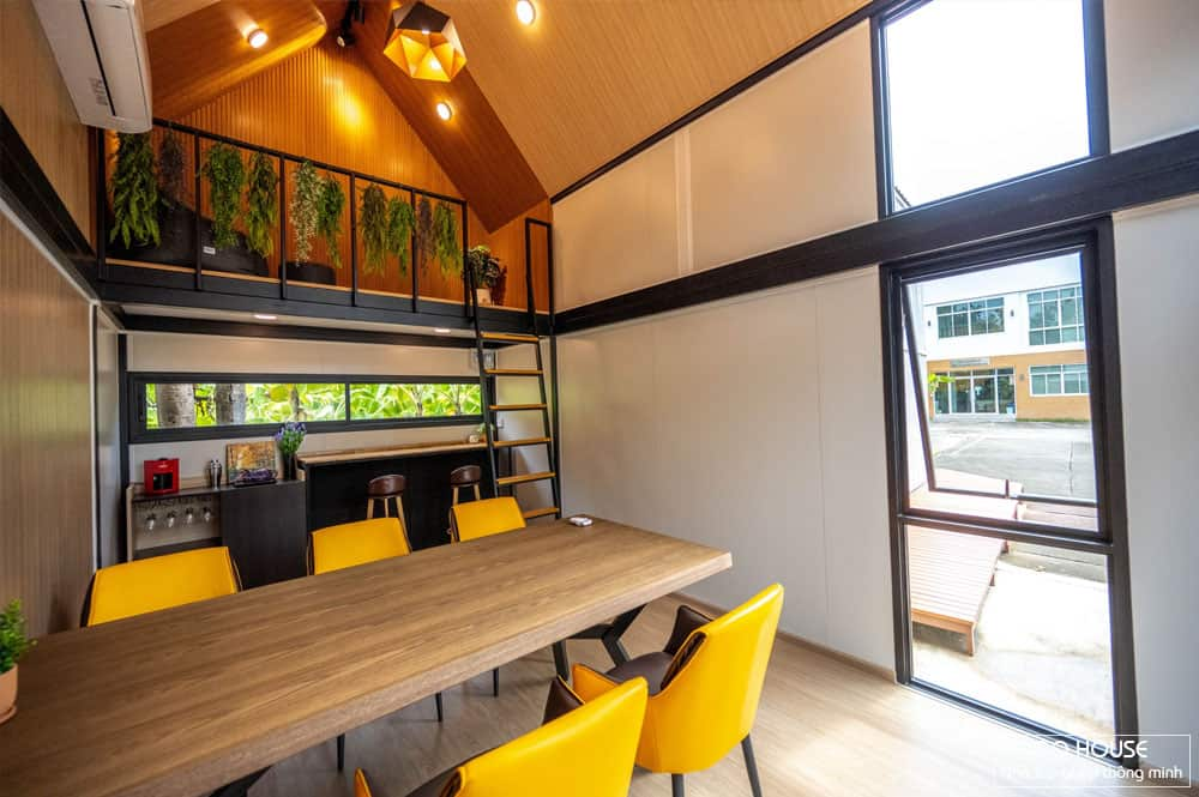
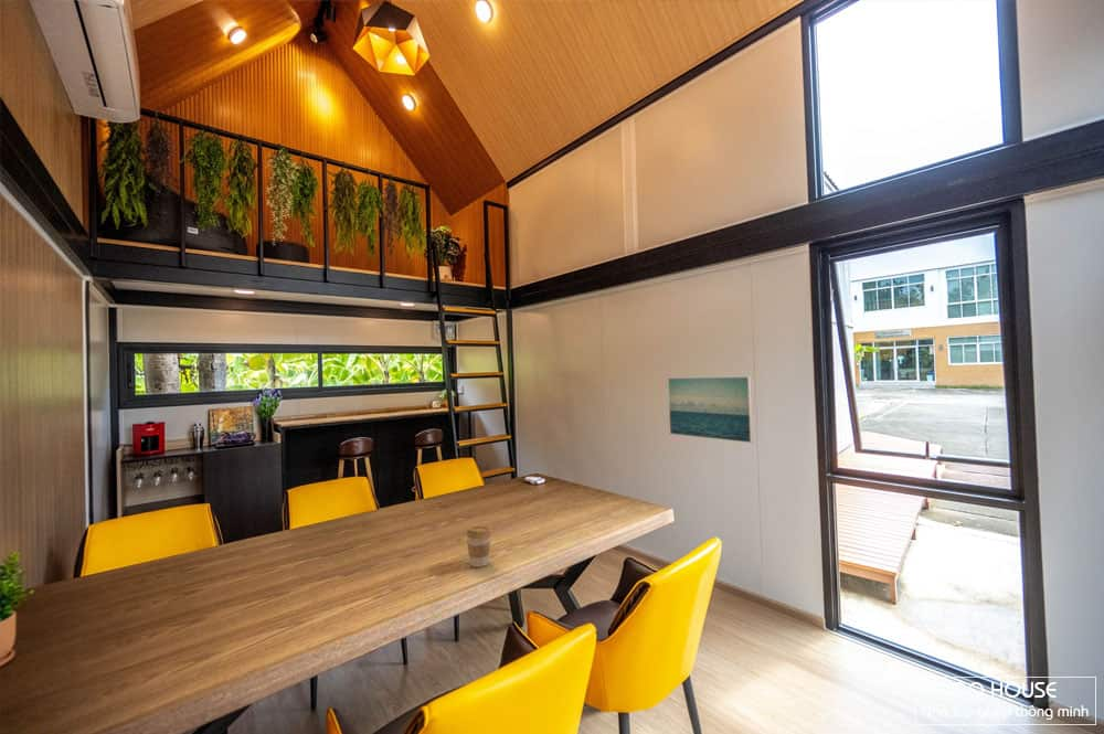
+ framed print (707, 407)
+ coffee cup (479, 545)
